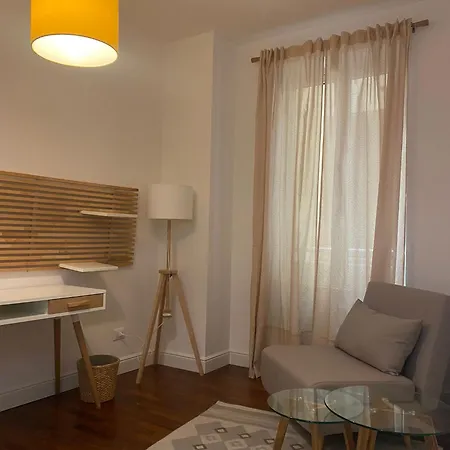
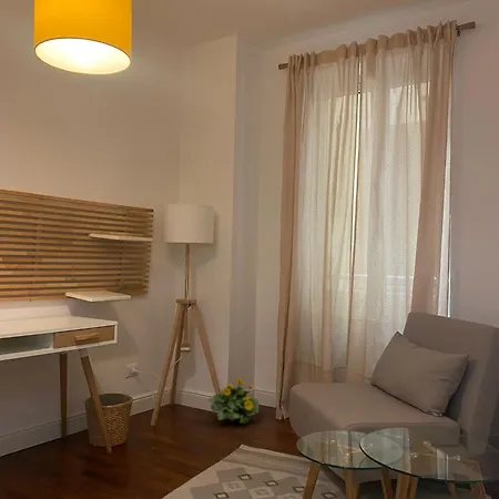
+ flowering plant (233, 400)
